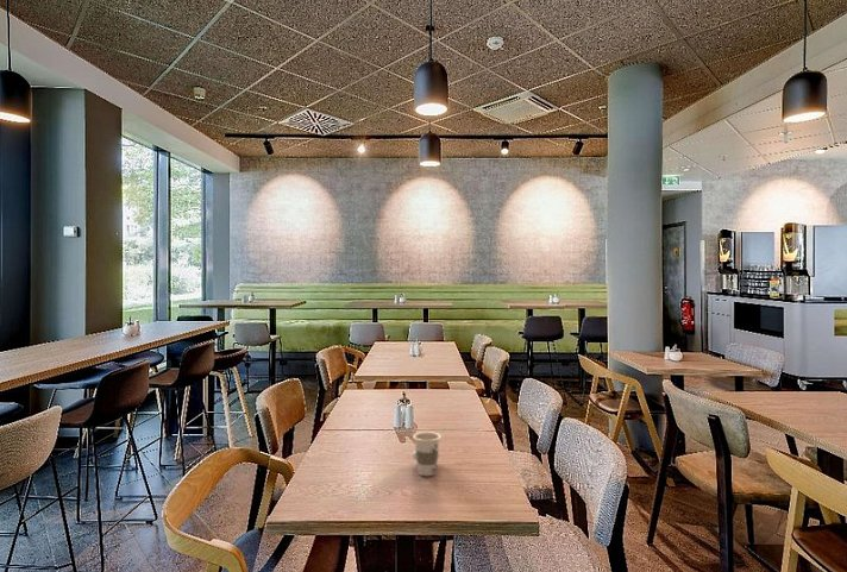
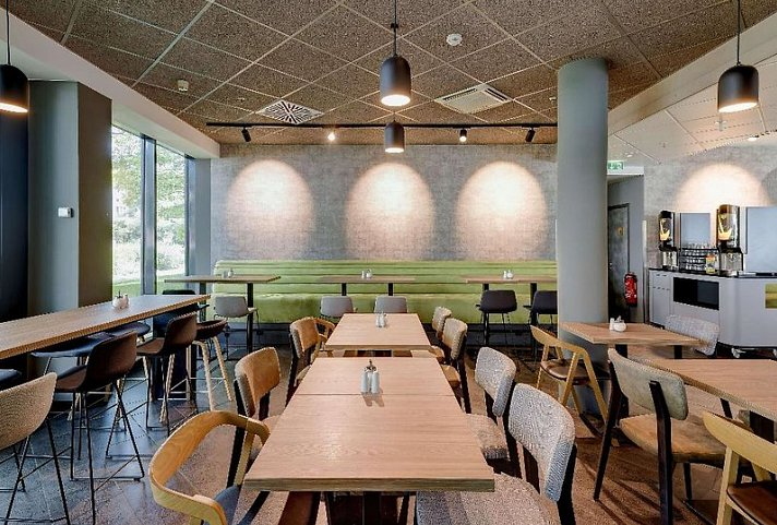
- cup (426, 451)
